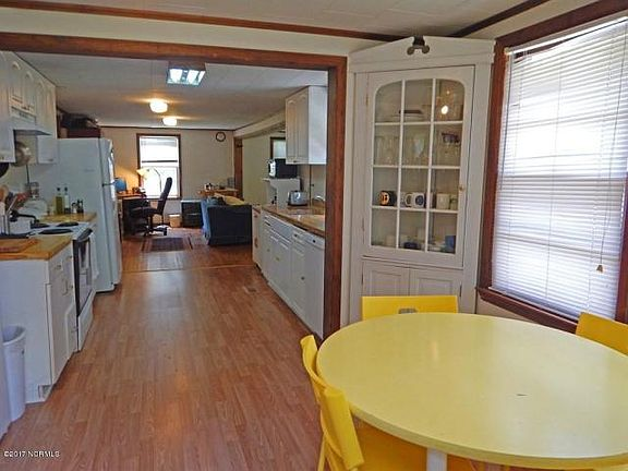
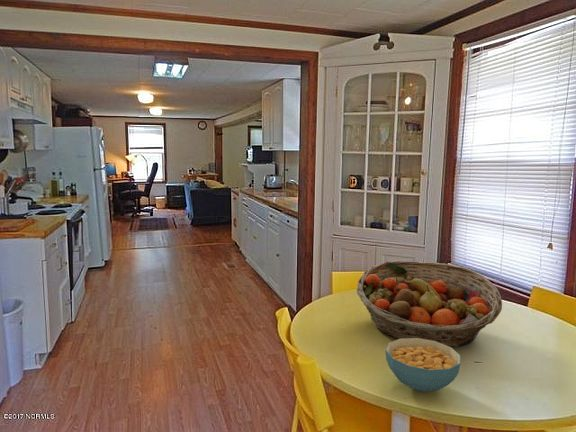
+ fruit basket (425, 300)
+ cereal bowl (421, 369)
